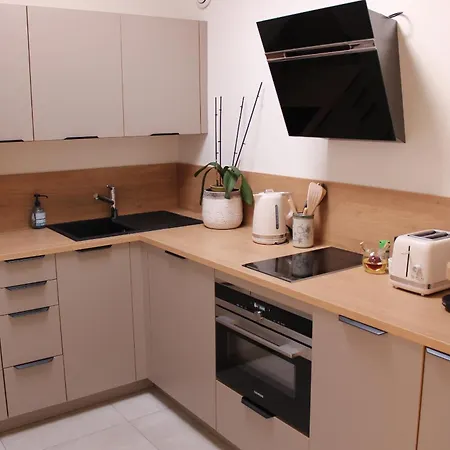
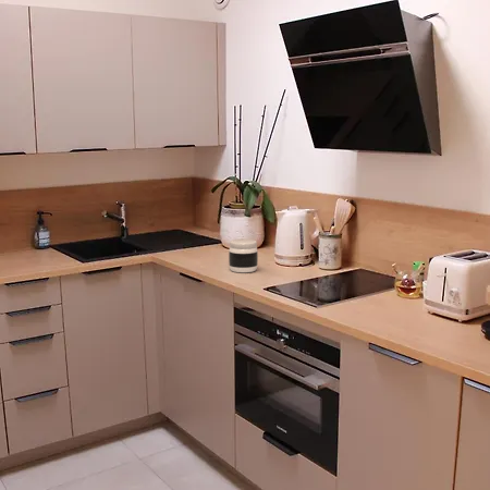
+ jar (243, 255)
